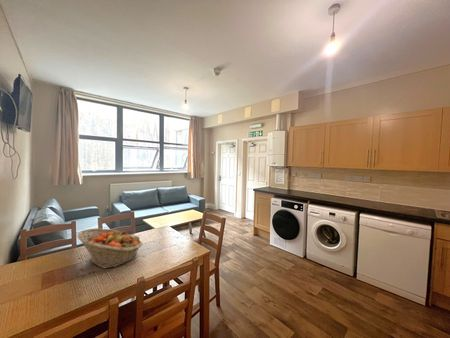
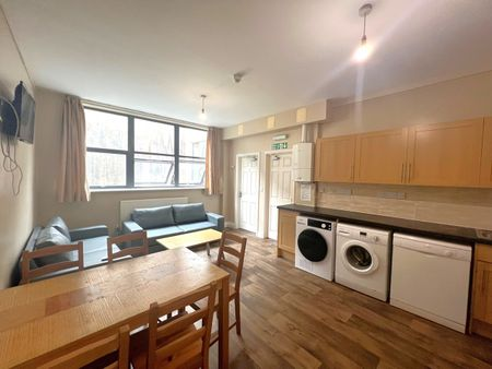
- fruit basket (111, 243)
